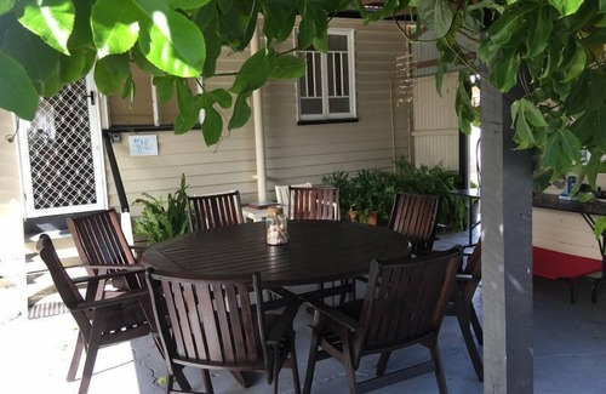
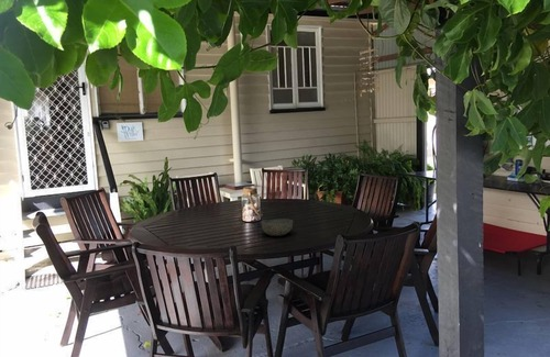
+ bowl (277, 227)
